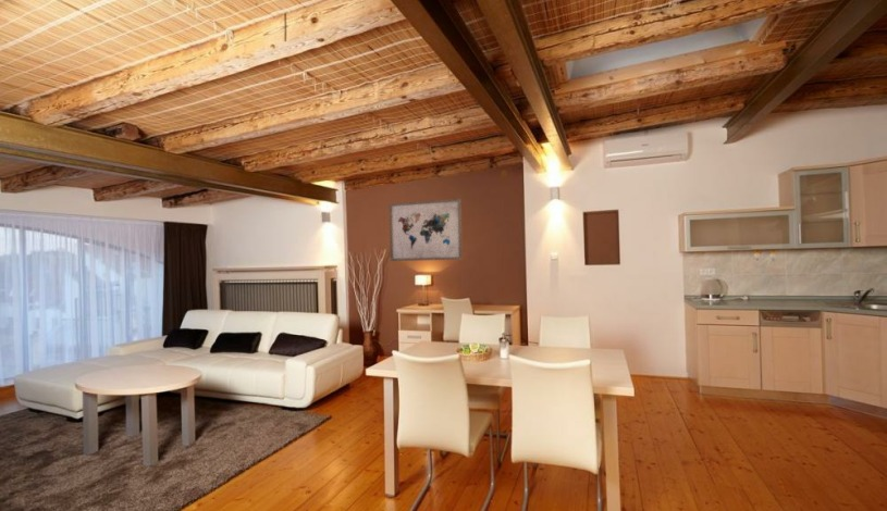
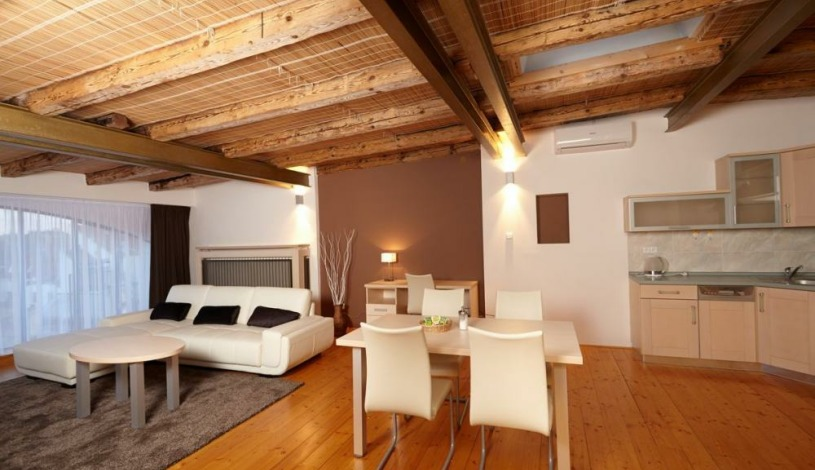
- wall art (424, 230)
